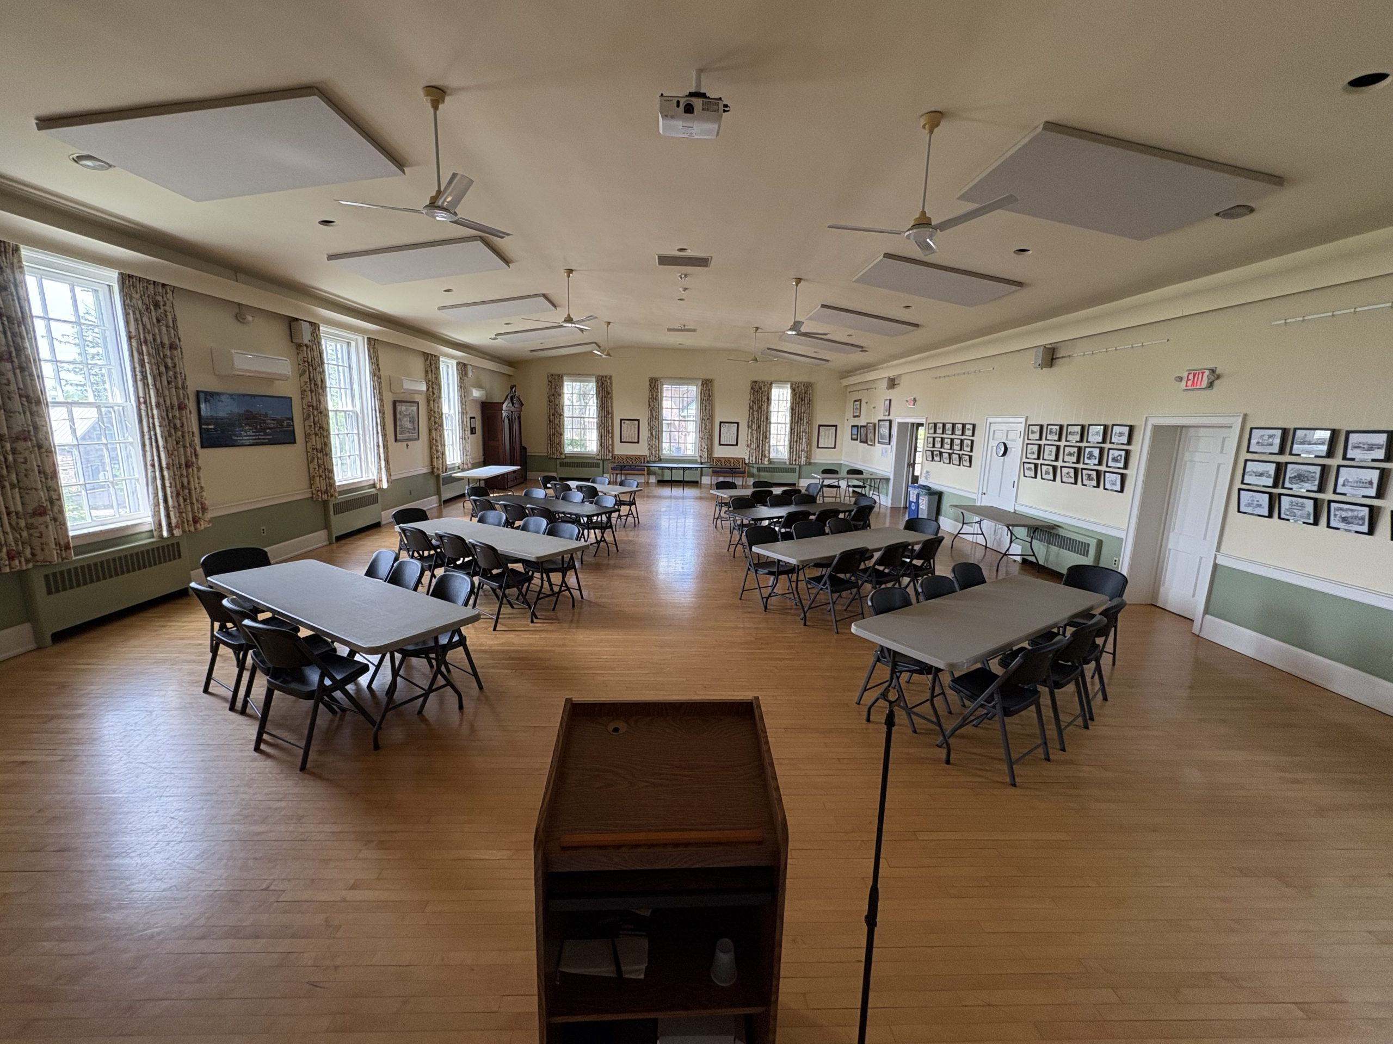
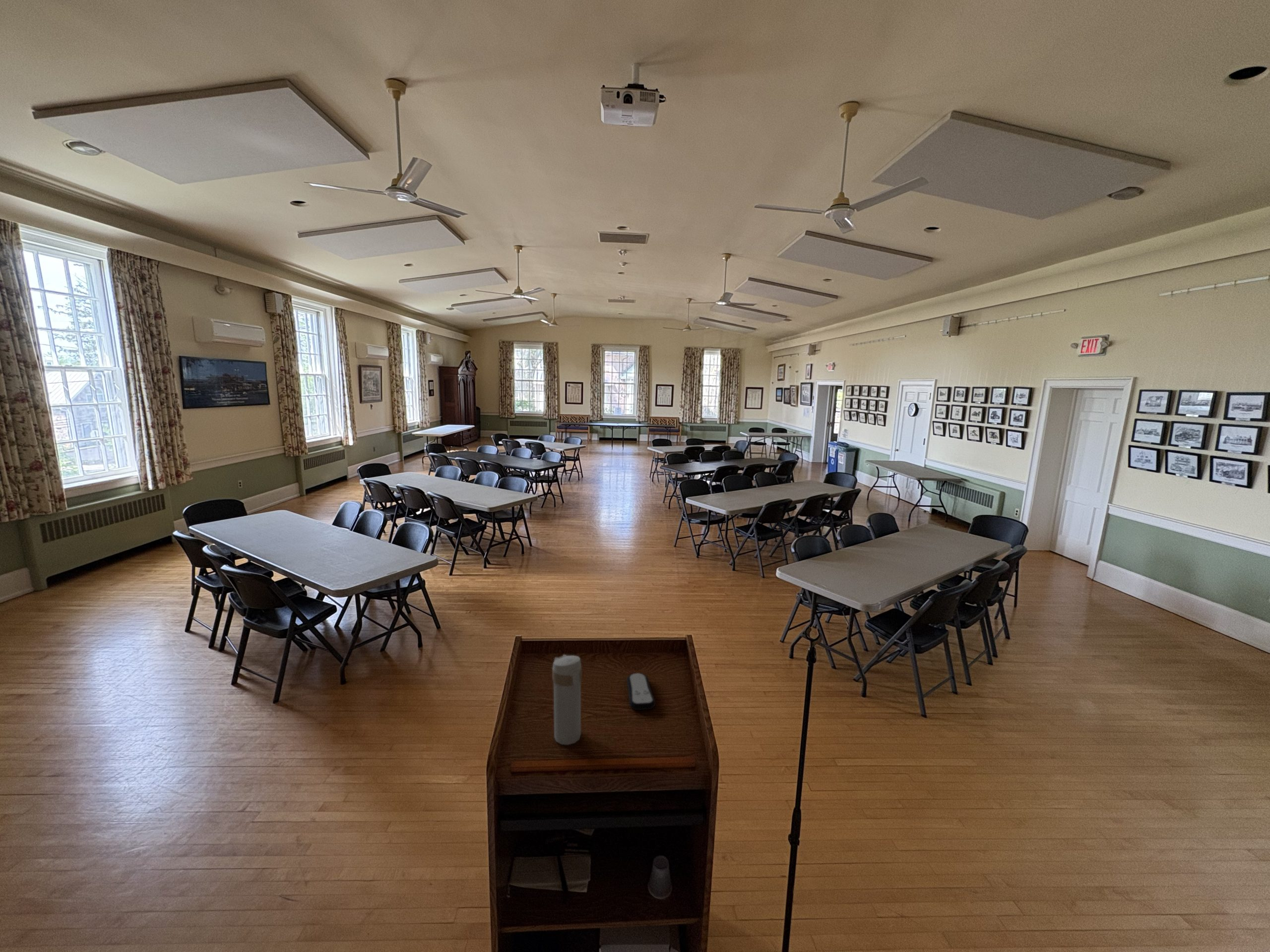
+ remote control (639, 690)
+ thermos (568, 698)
